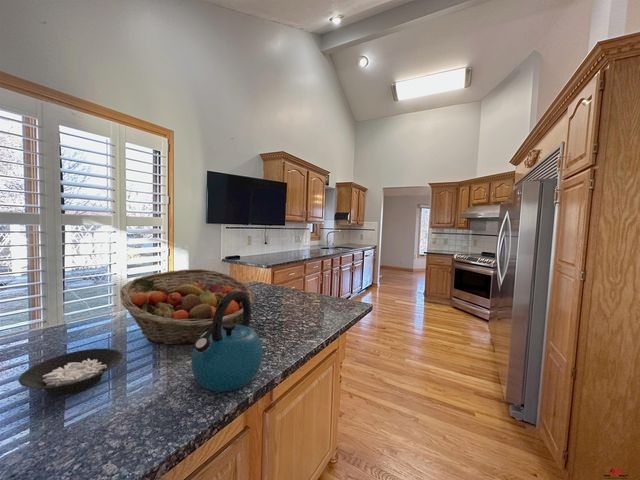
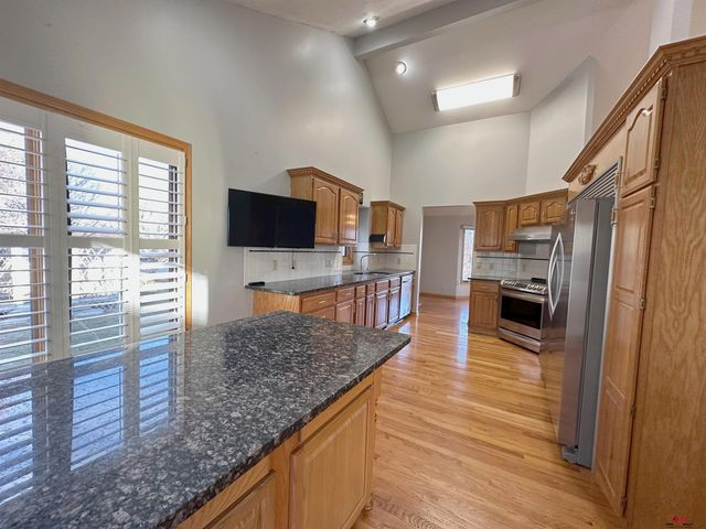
- kettle (226, 337)
- cereal bowl (75, 374)
- fruit basket (194, 301)
